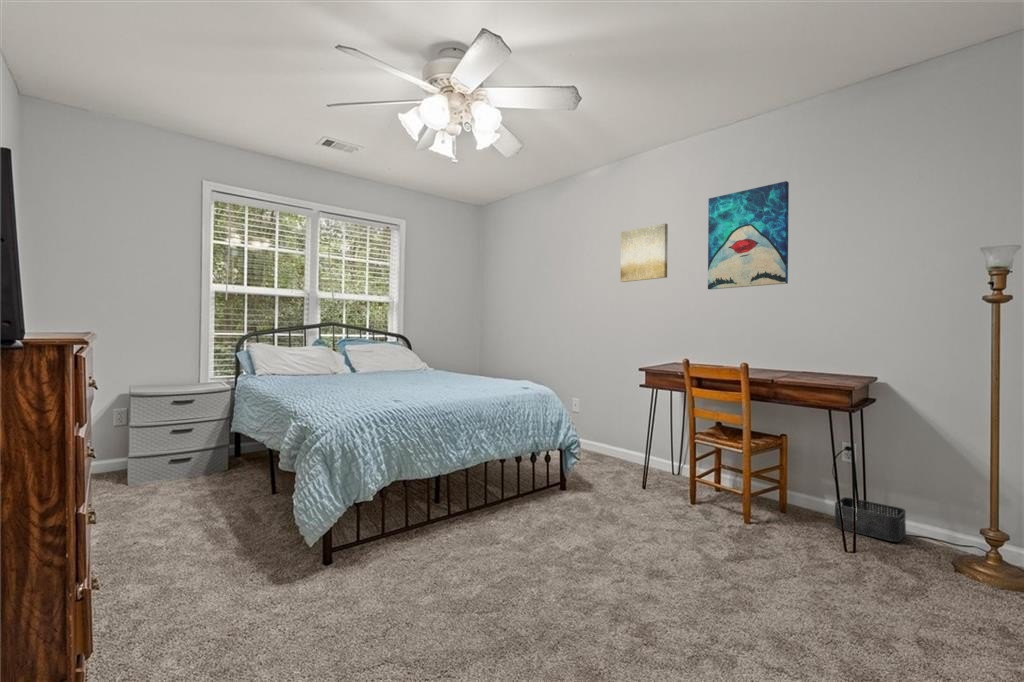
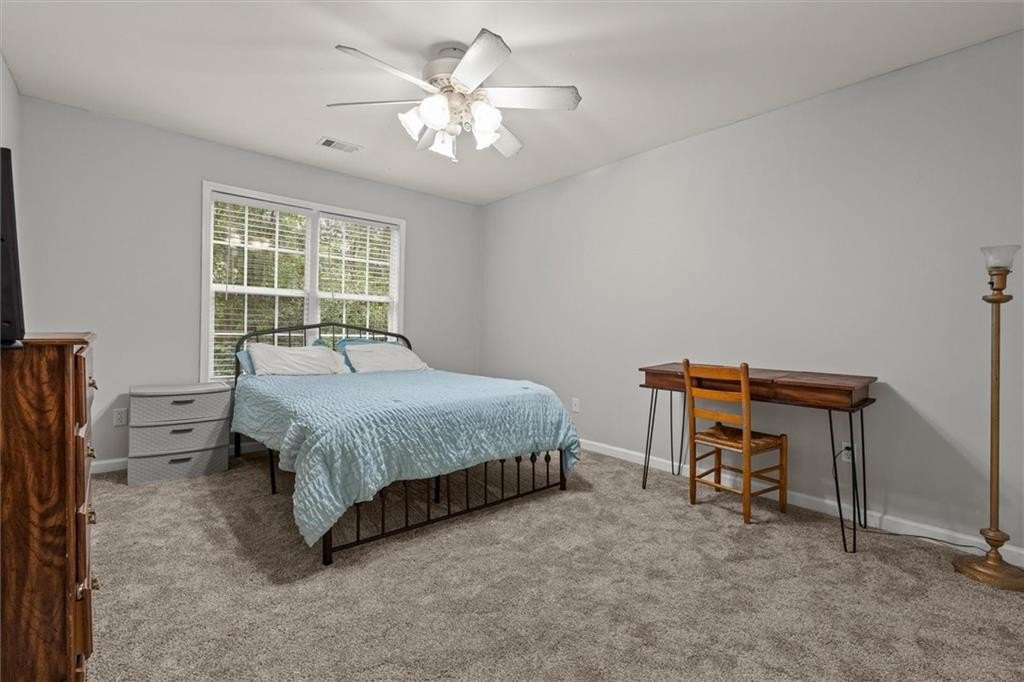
- storage bin (869, 518)
- wall art (643, 253)
- wall art (745, 238)
